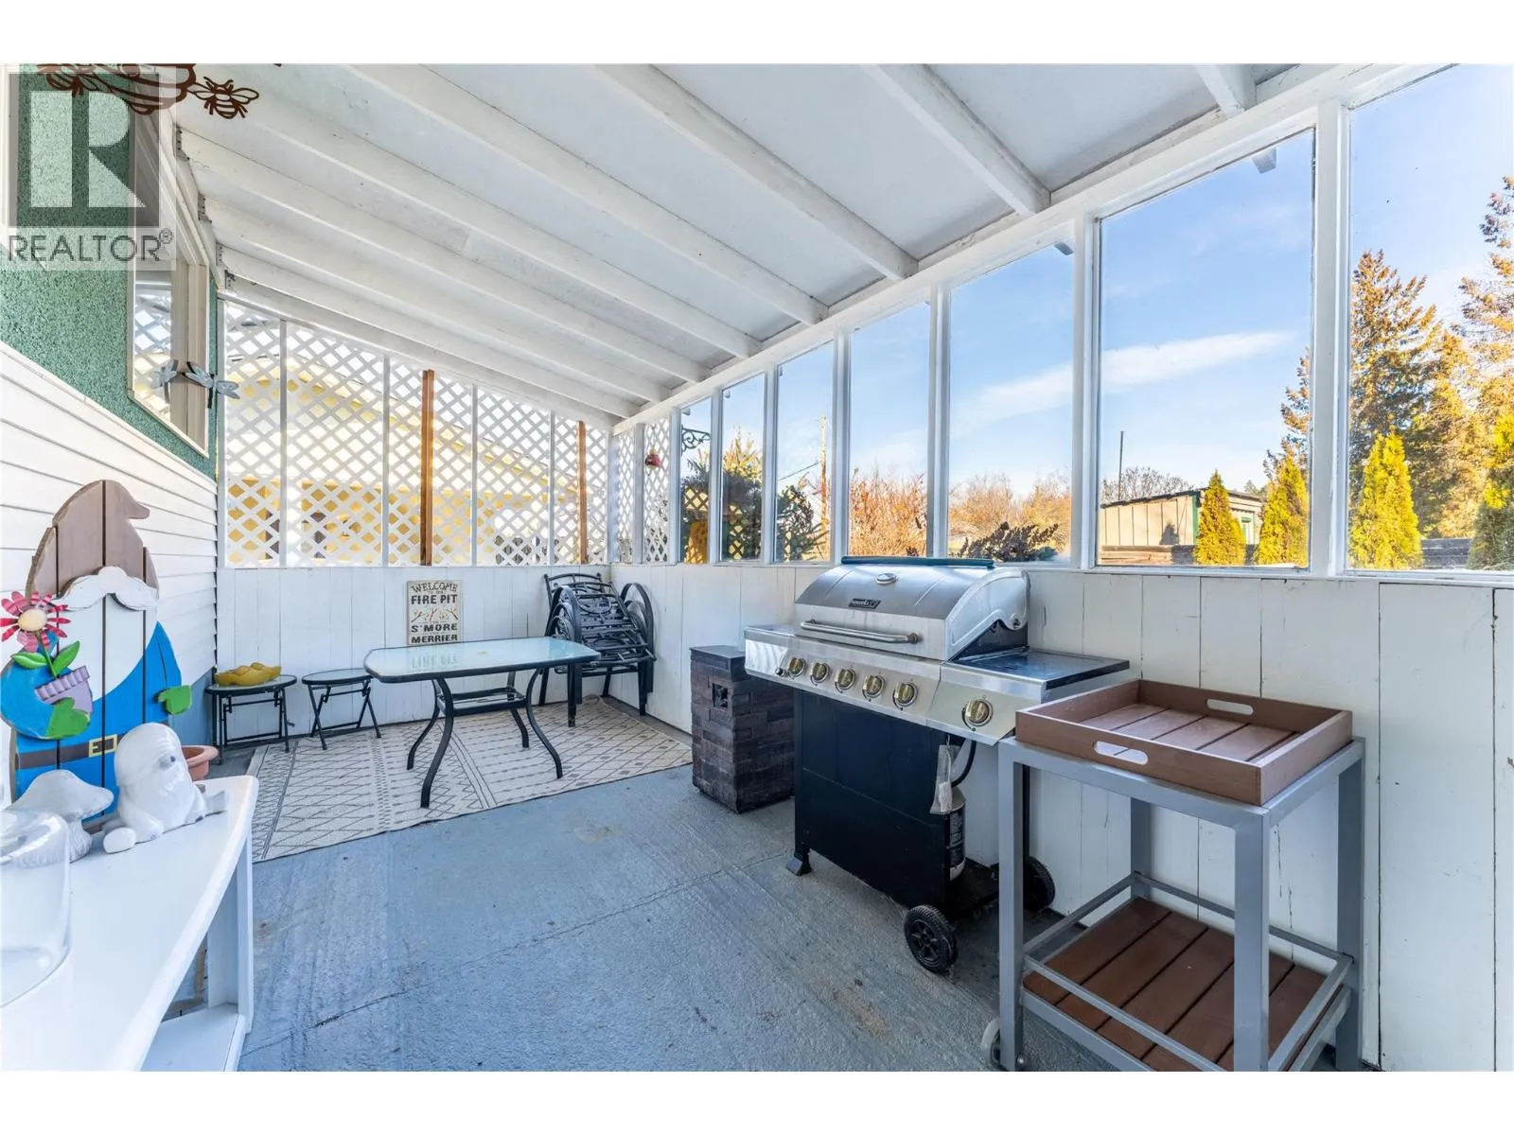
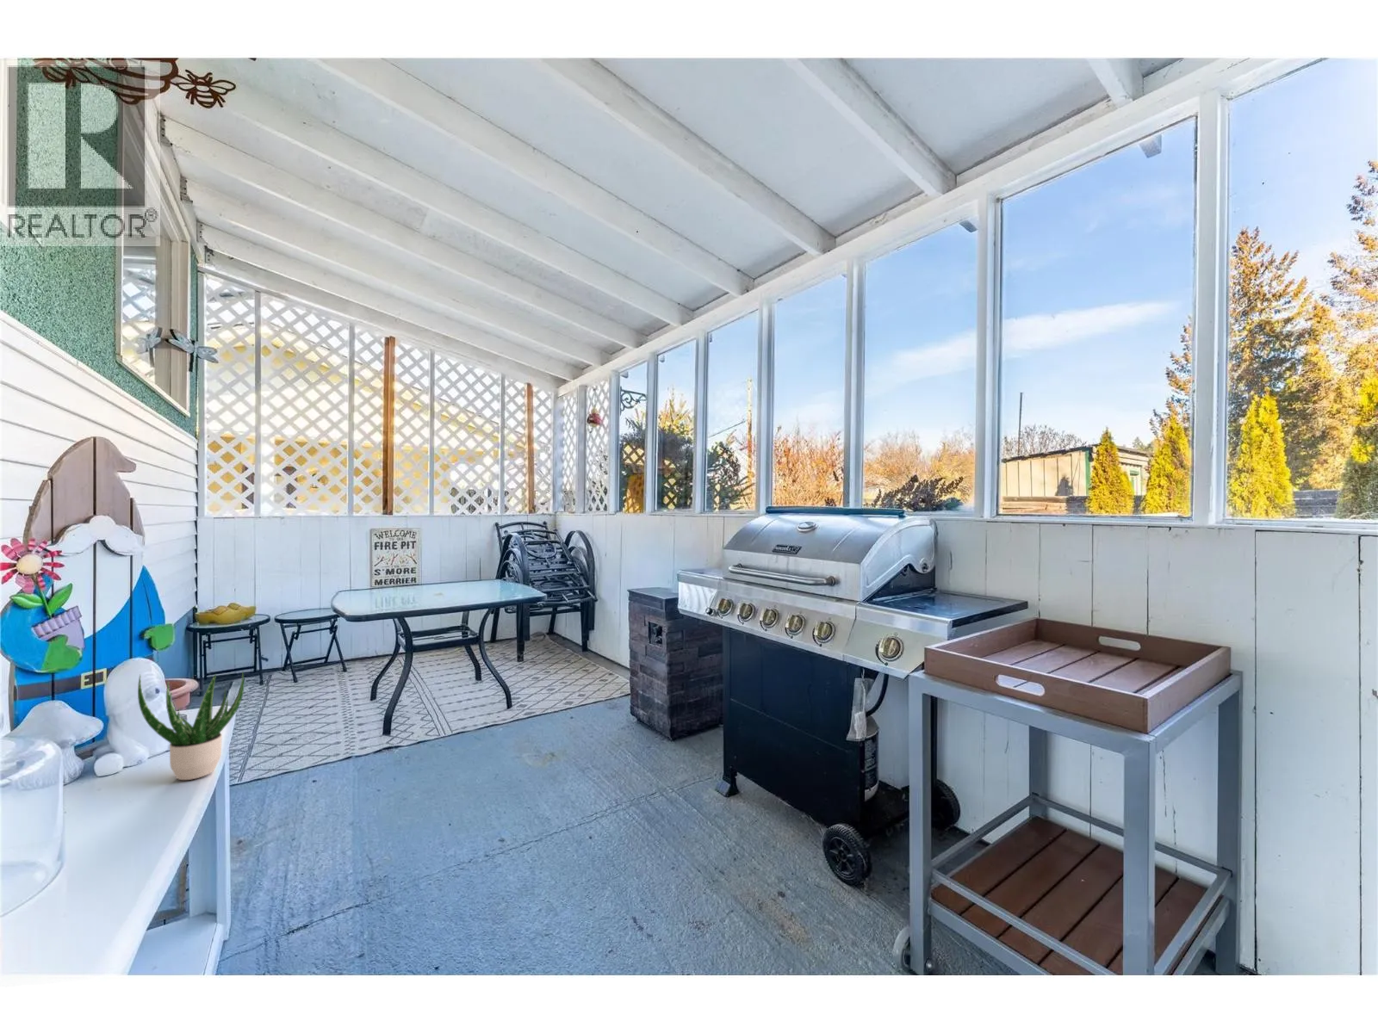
+ potted plant (194, 719)
